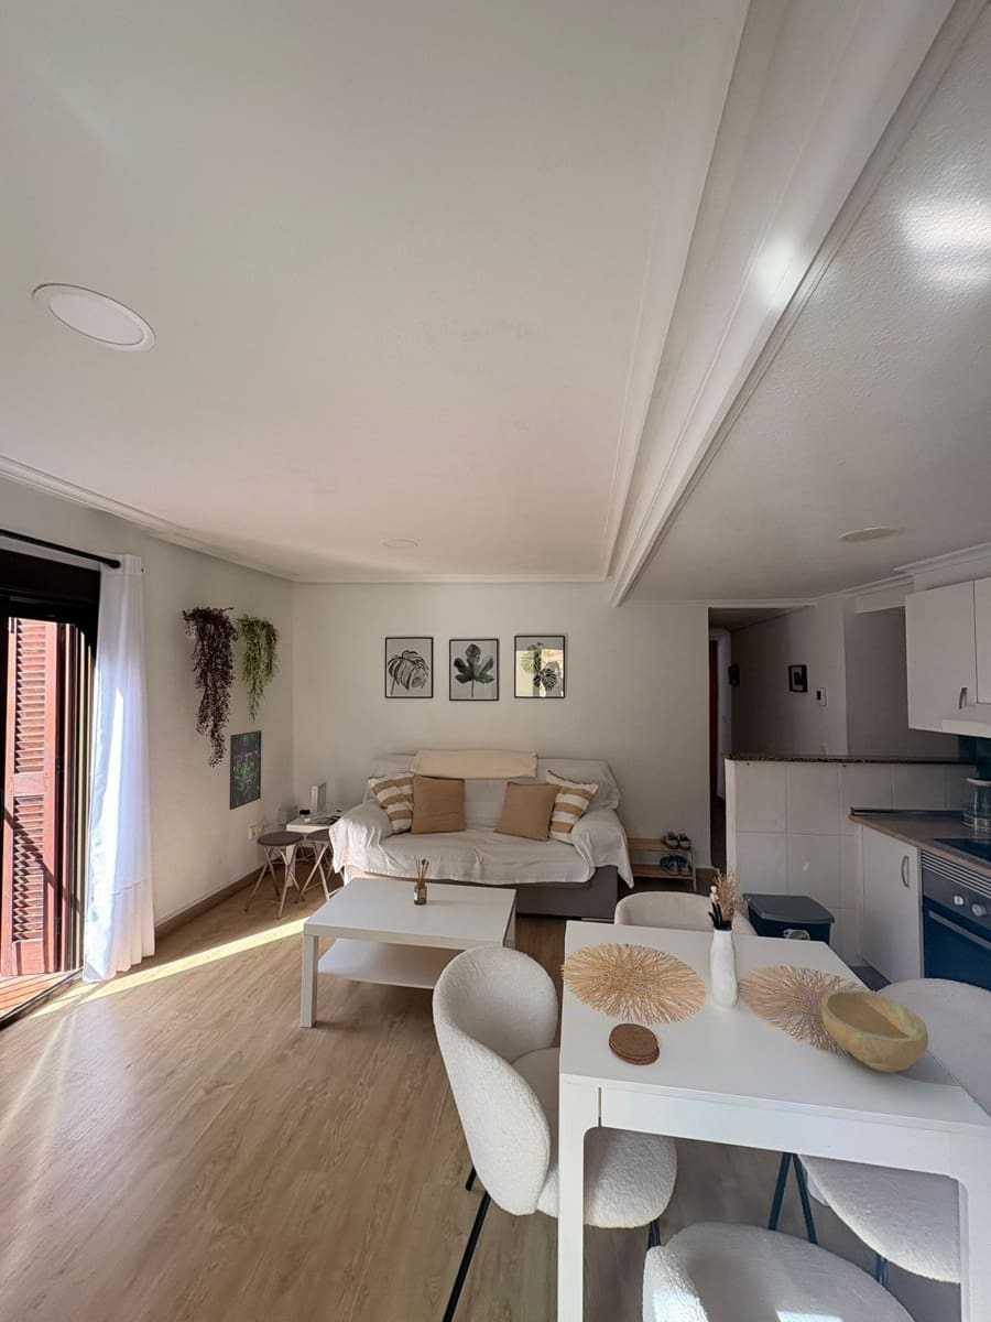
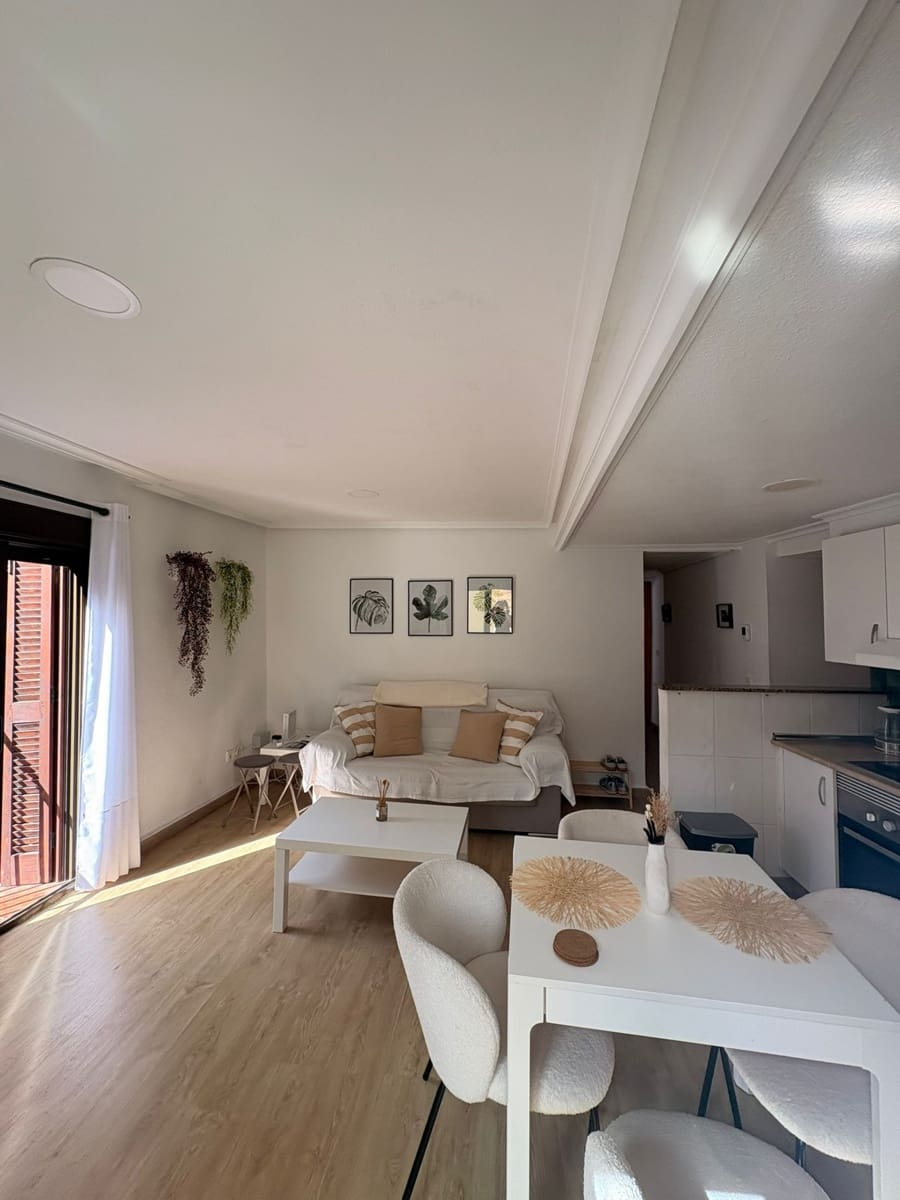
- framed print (246, 768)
- bowl (871, 1037)
